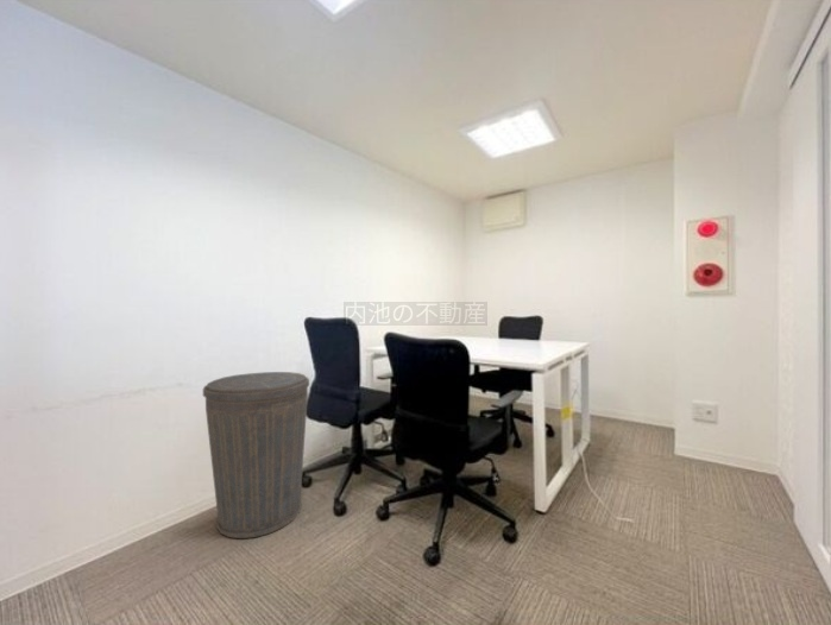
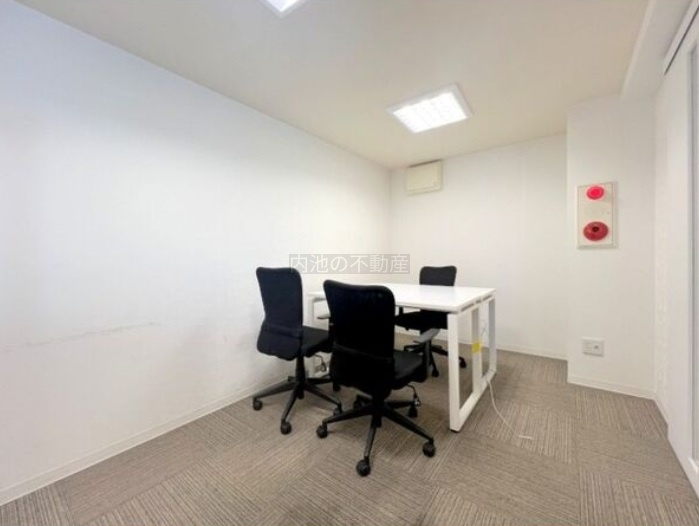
- trash can (259, 446)
